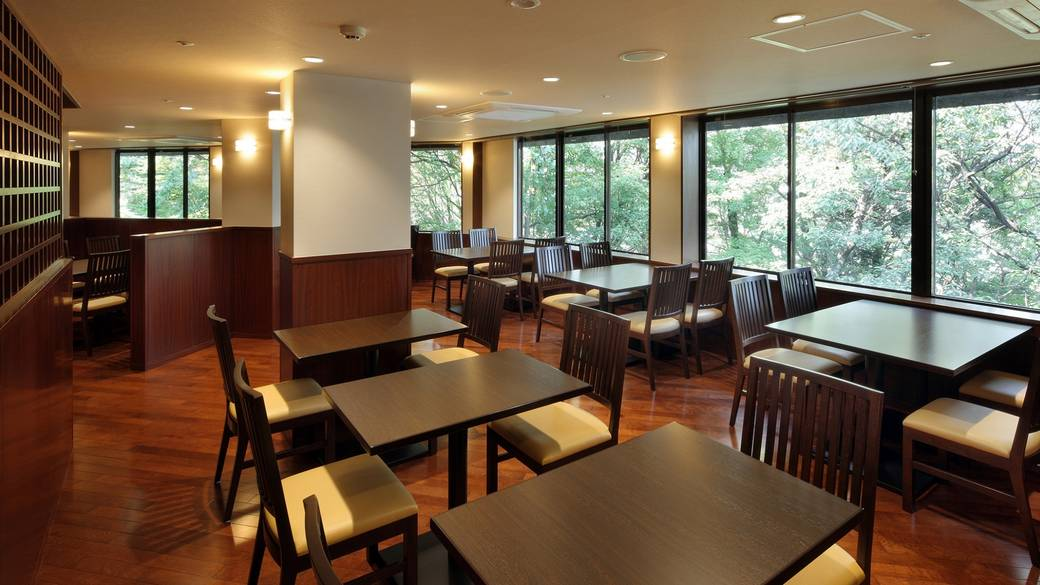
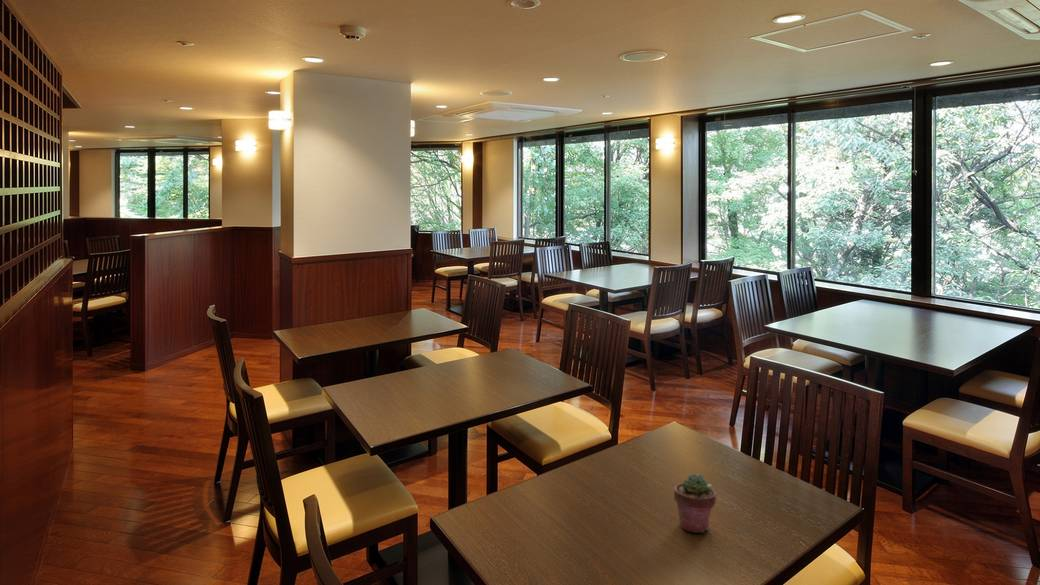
+ potted succulent (694, 501)
